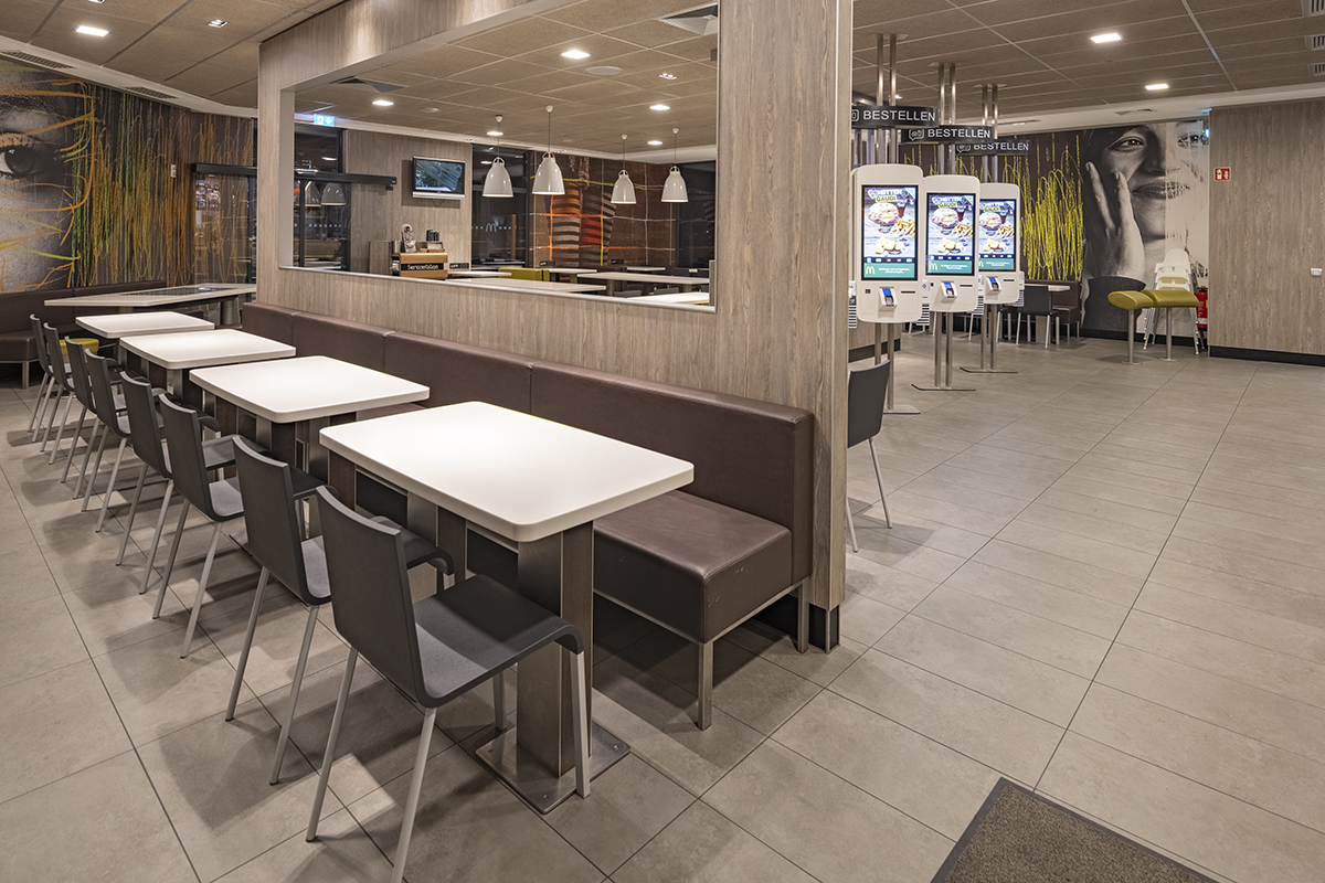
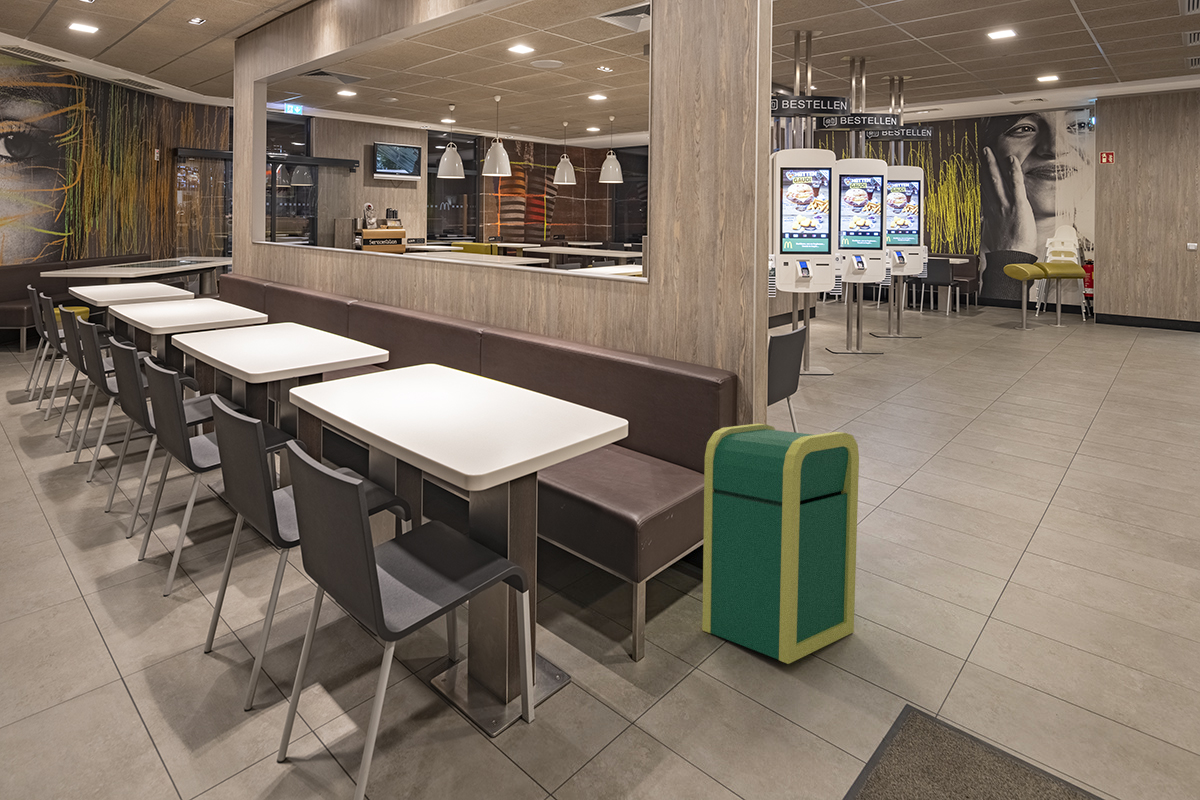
+ trash can (779, 531)
